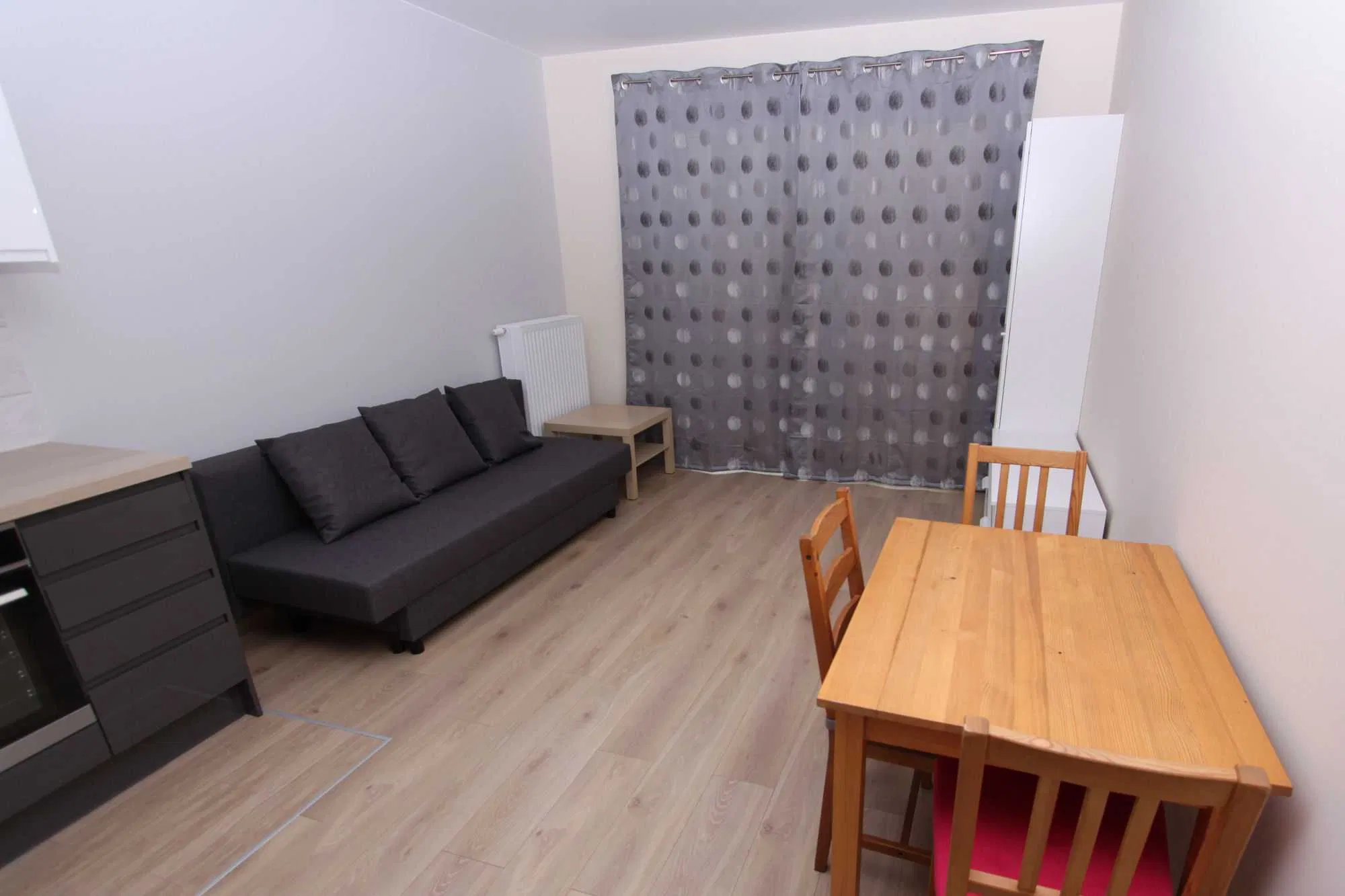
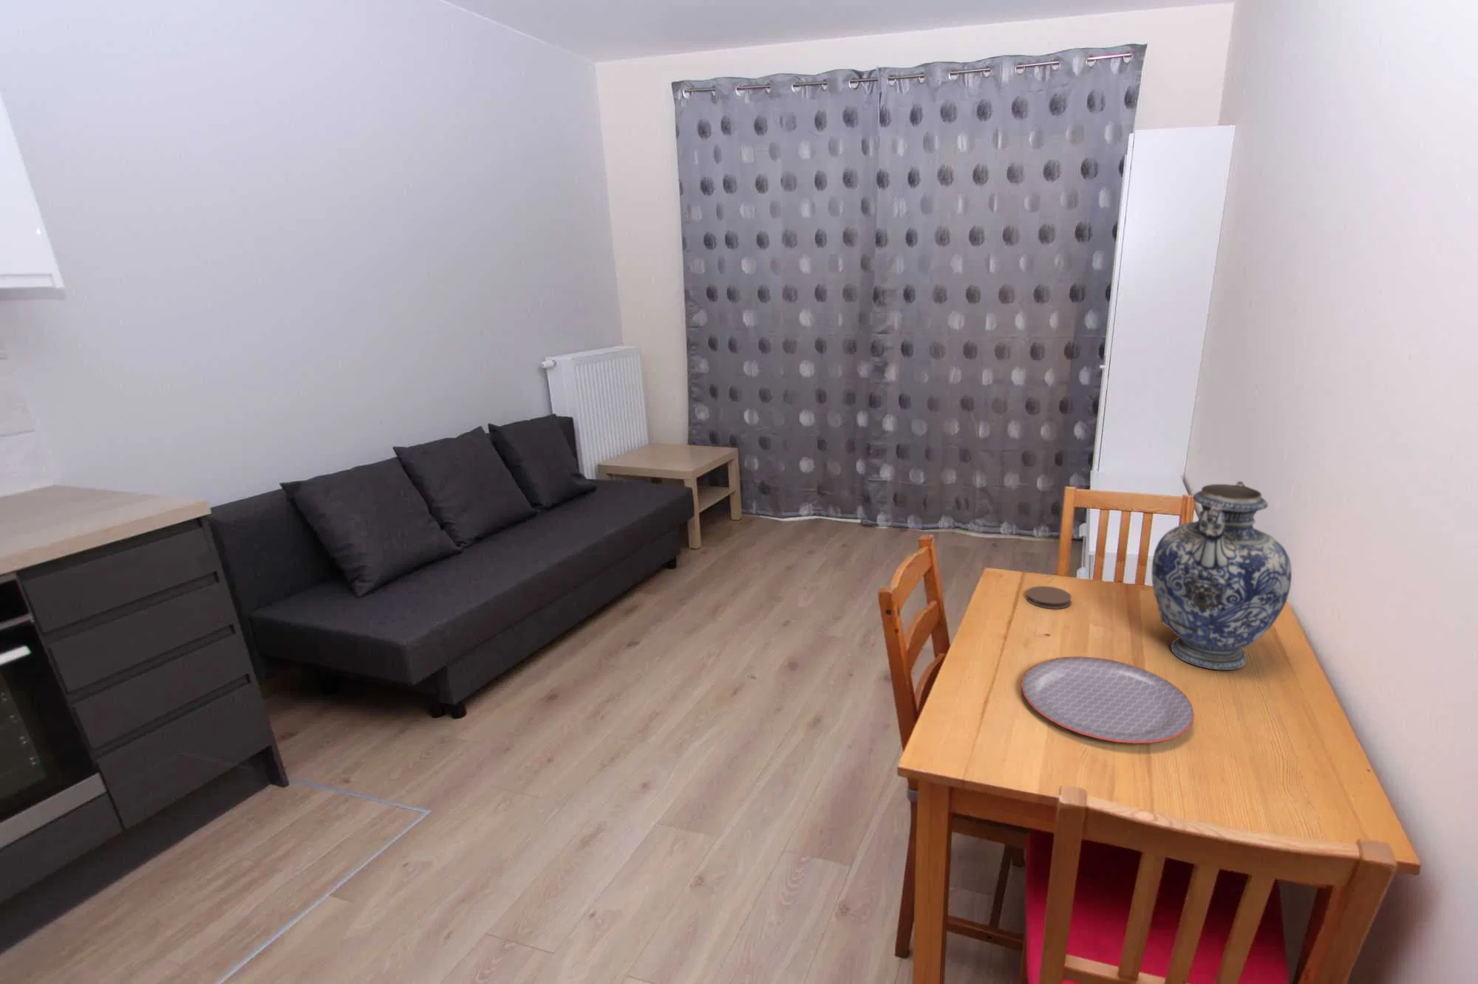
+ vase (1218, 575)
+ coaster (1048, 596)
+ plate (1103, 700)
